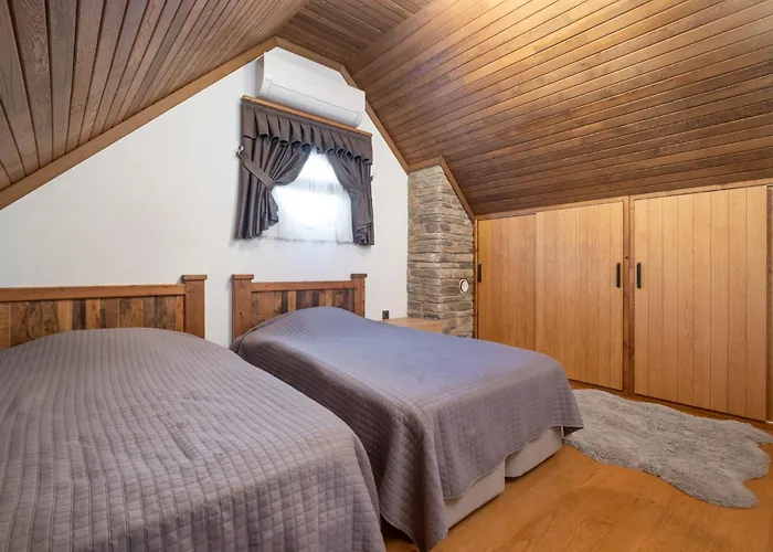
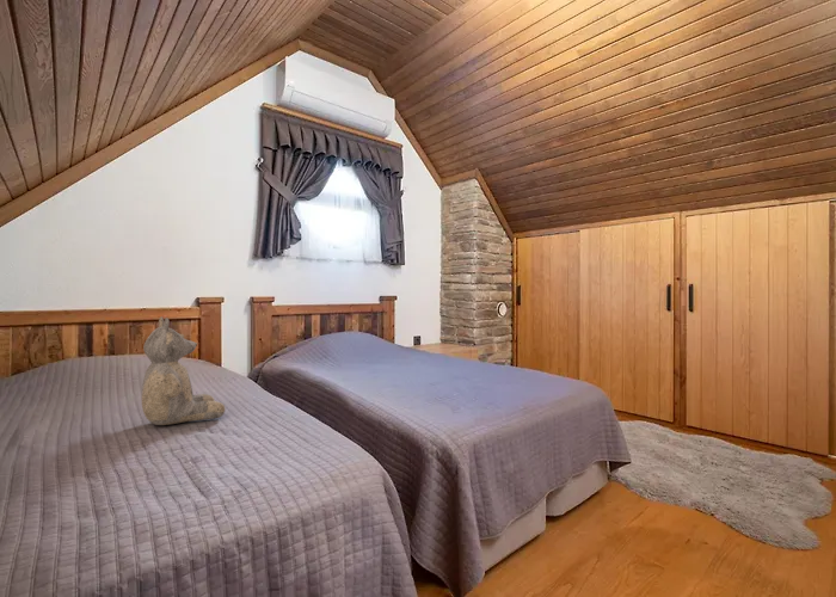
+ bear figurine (182, 368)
